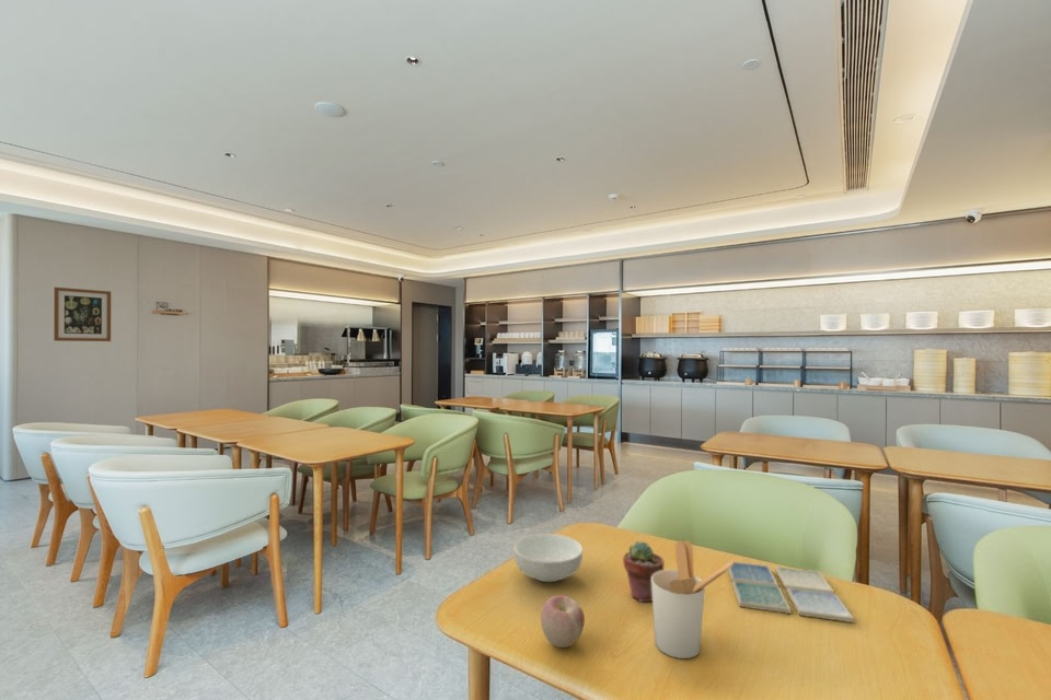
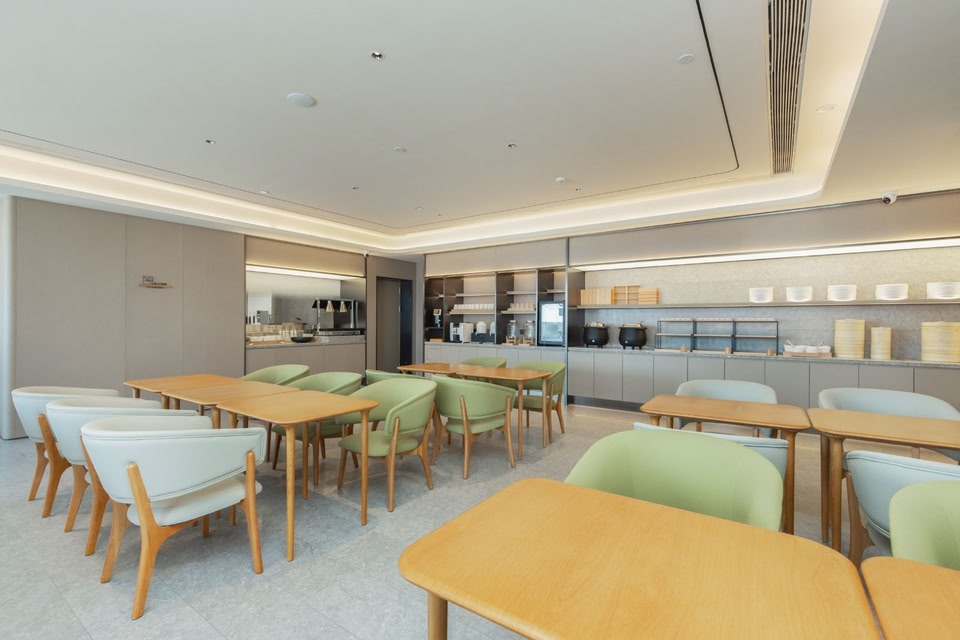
- apple (562, 621)
- wall art (83, 315)
- drink coaster (779, 588)
- potted succulent (643, 568)
- cereal bowl (547, 560)
- utensil holder (691, 600)
